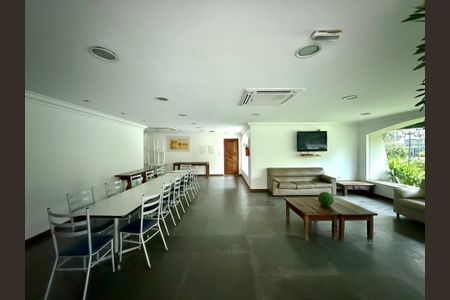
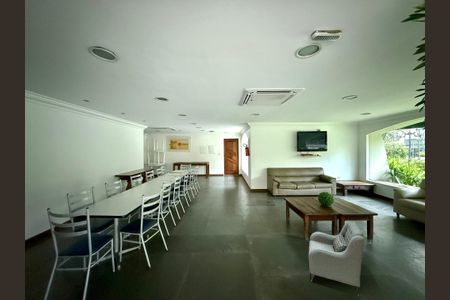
+ armchair (332, 239)
